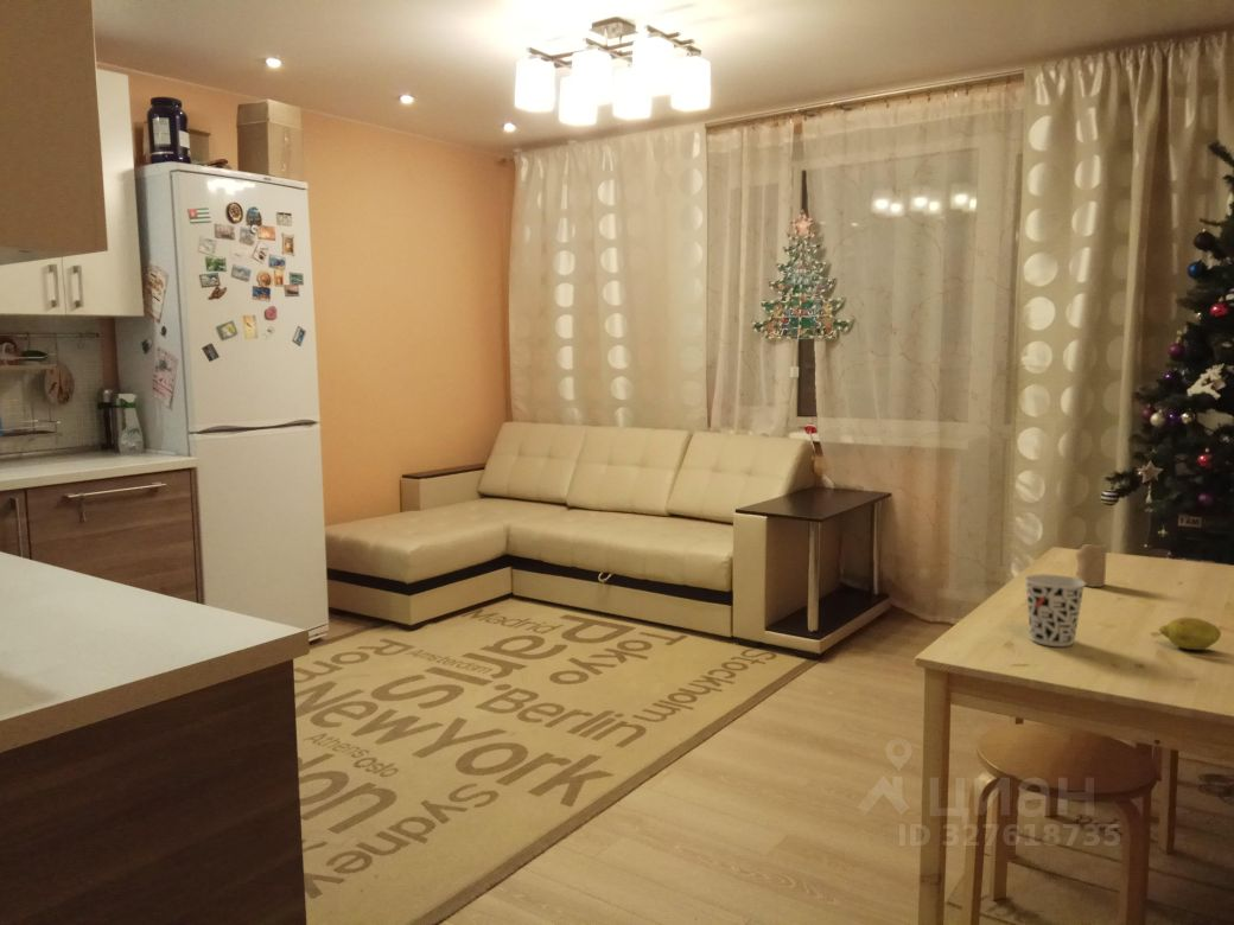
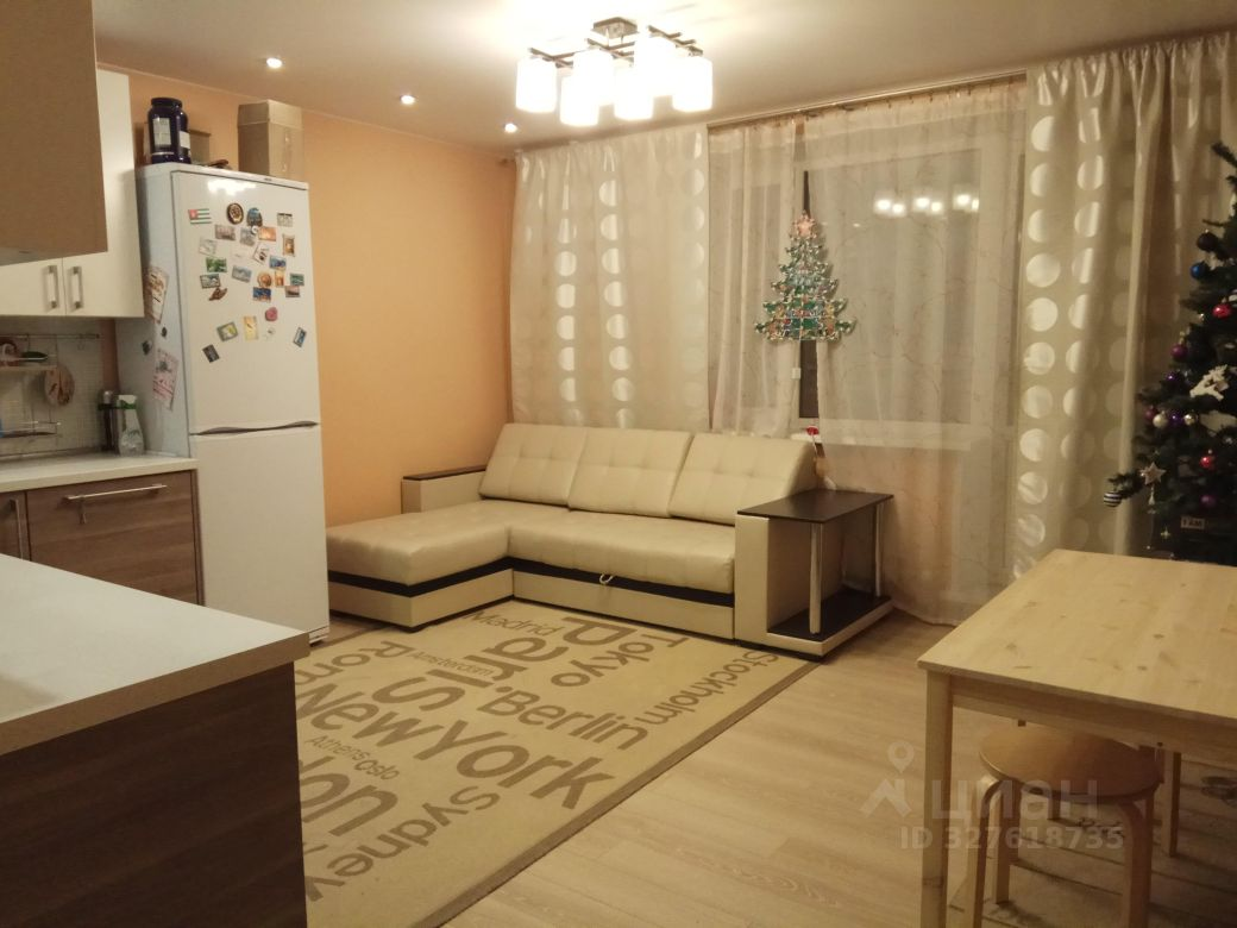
- cup (1052, 611)
- candle (1090, 563)
- fruit (1189, 633)
